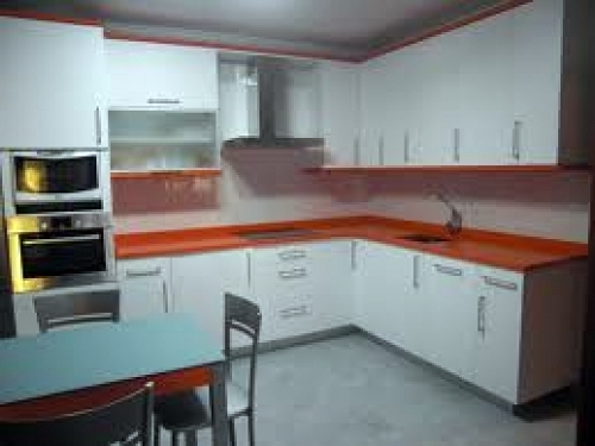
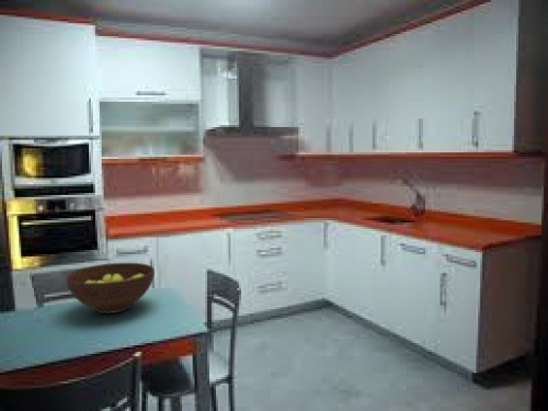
+ fruit bowl (112, 290)
